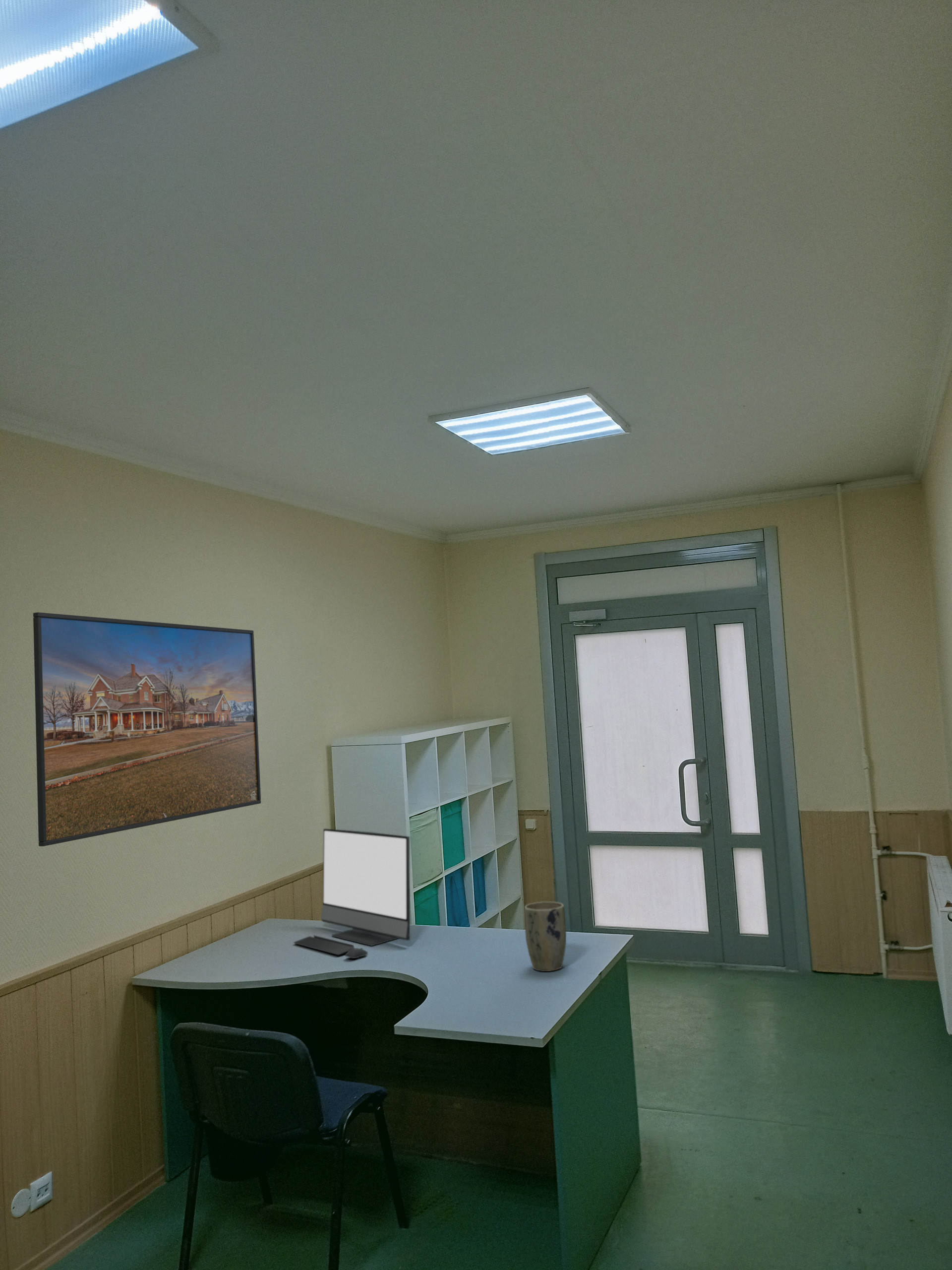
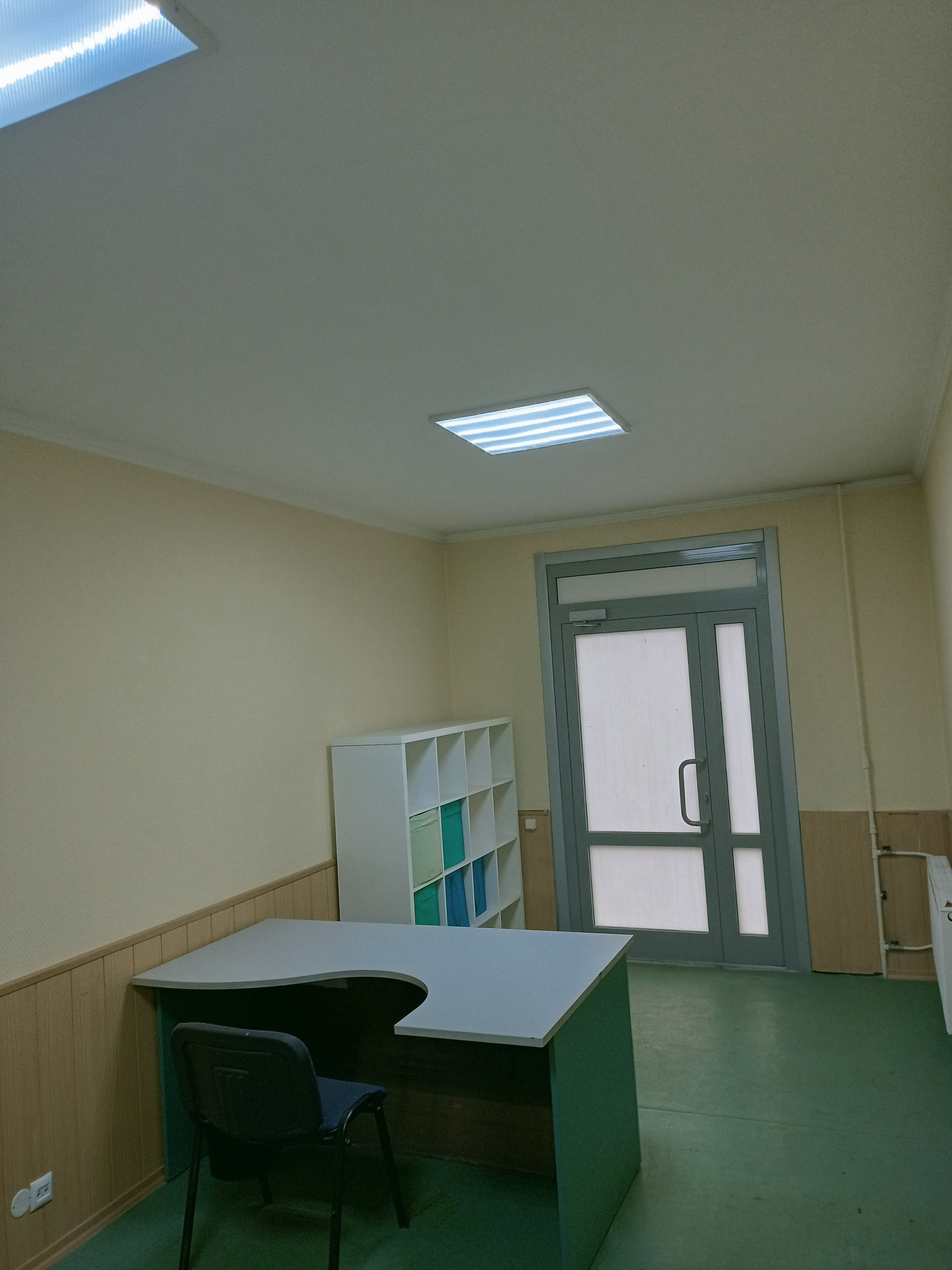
- monitor (348, 888)
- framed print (163, 721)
- plant pot (546, 936)
